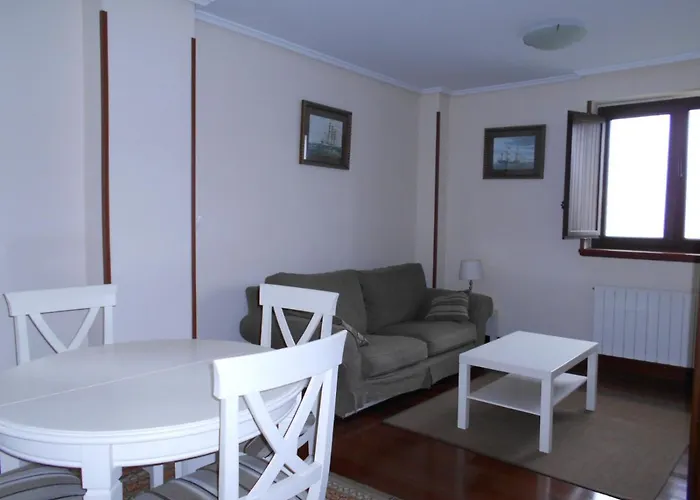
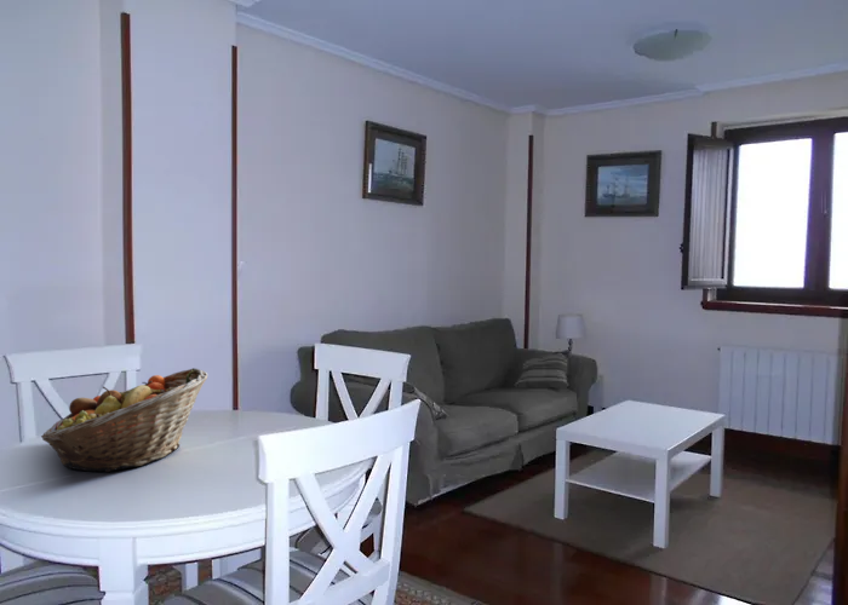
+ fruit basket (131, 414)
